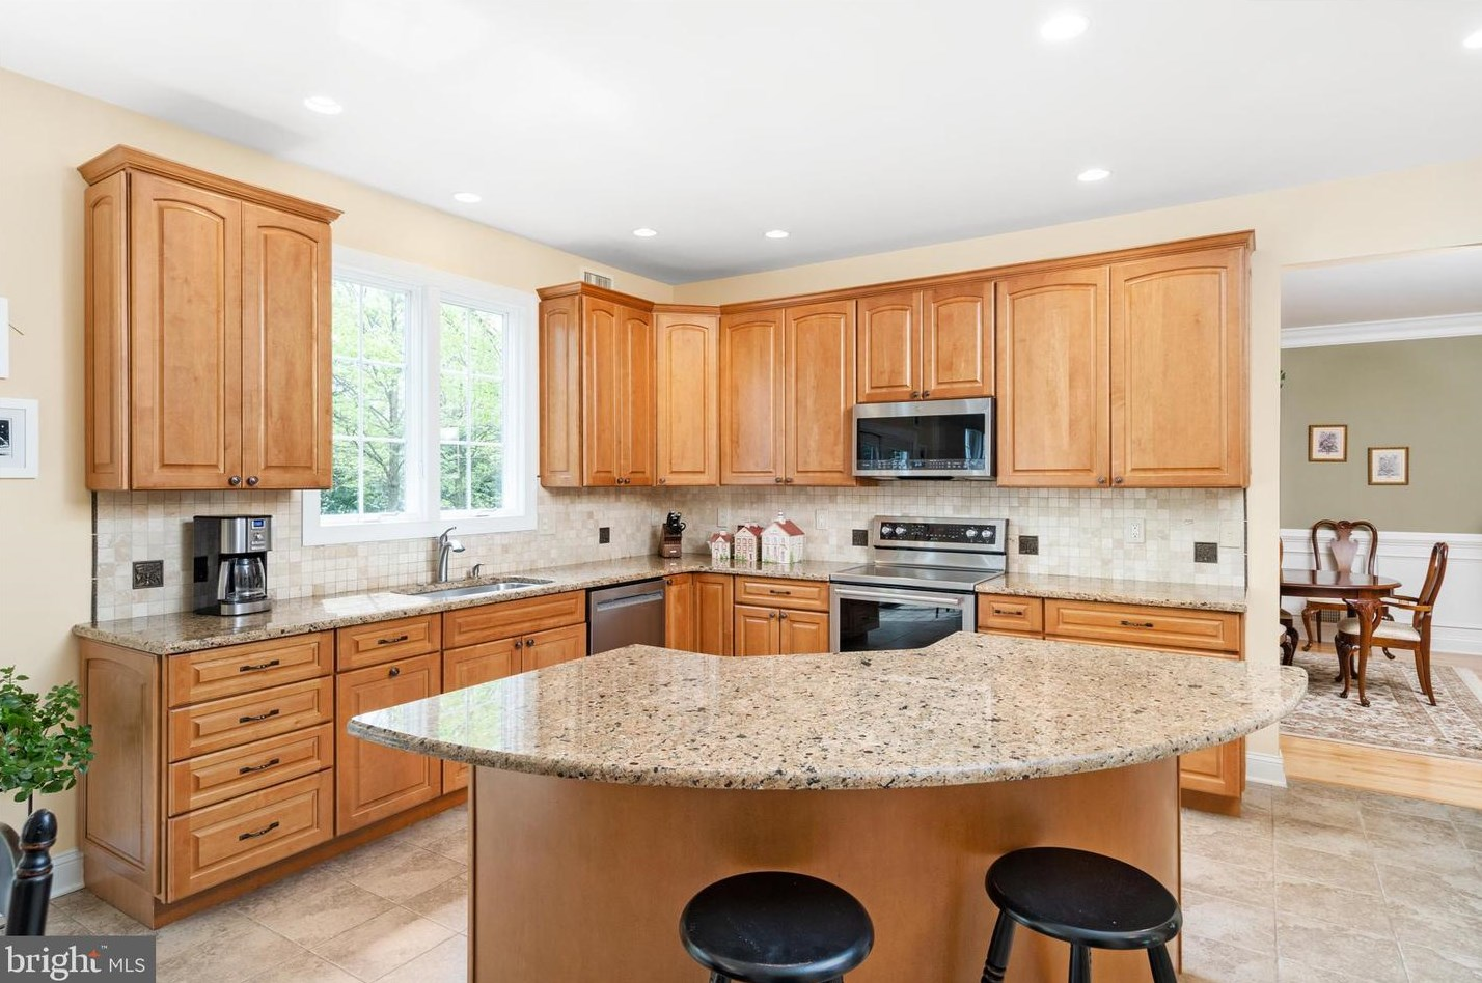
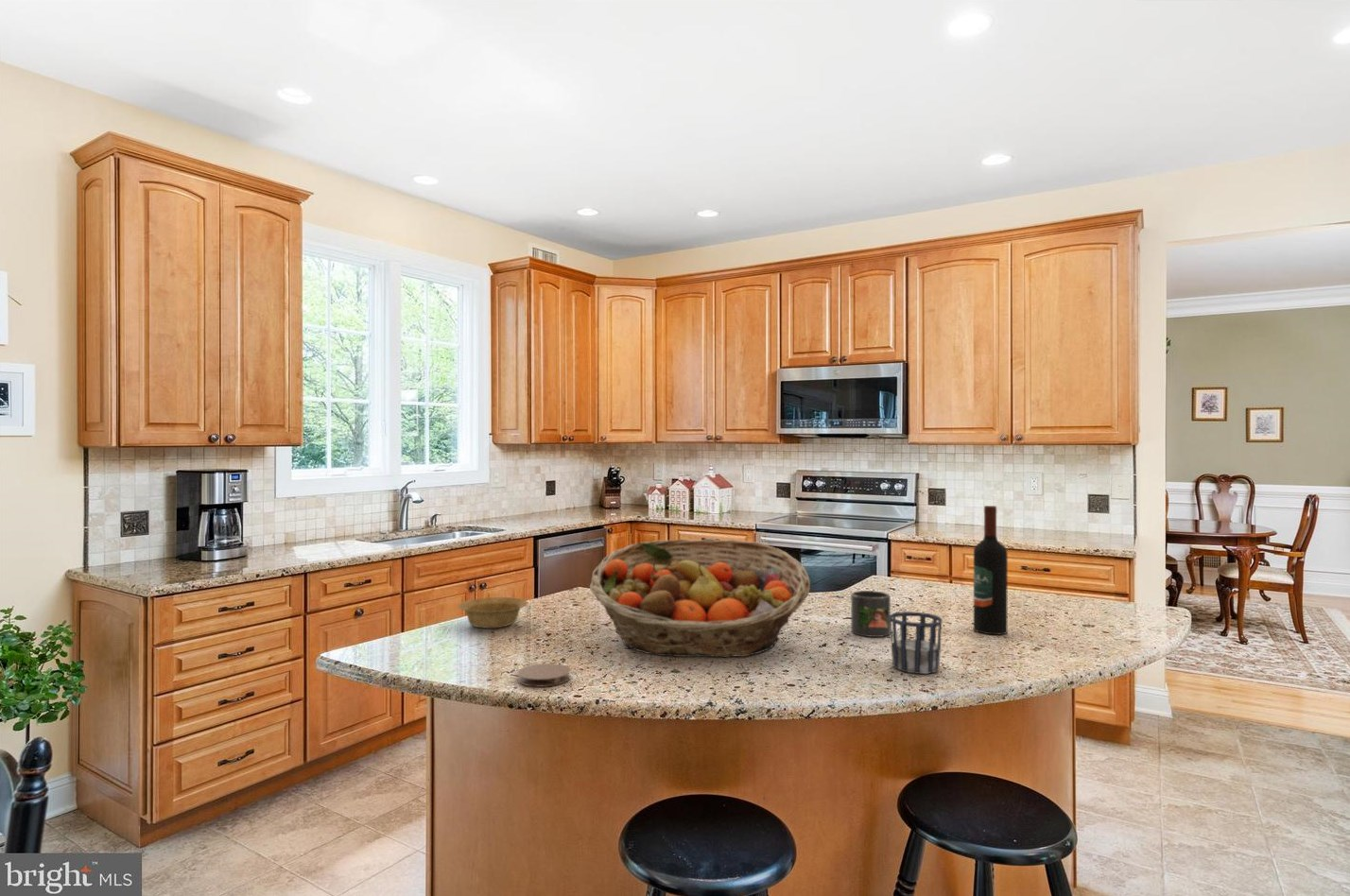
+ fruit basket (699, 594)
+ wine bottle (990, 568)
+ mug (869, 612)
+ coaster (544, 674)
+ cup (915, 642)
+ bowl (493, 613)
